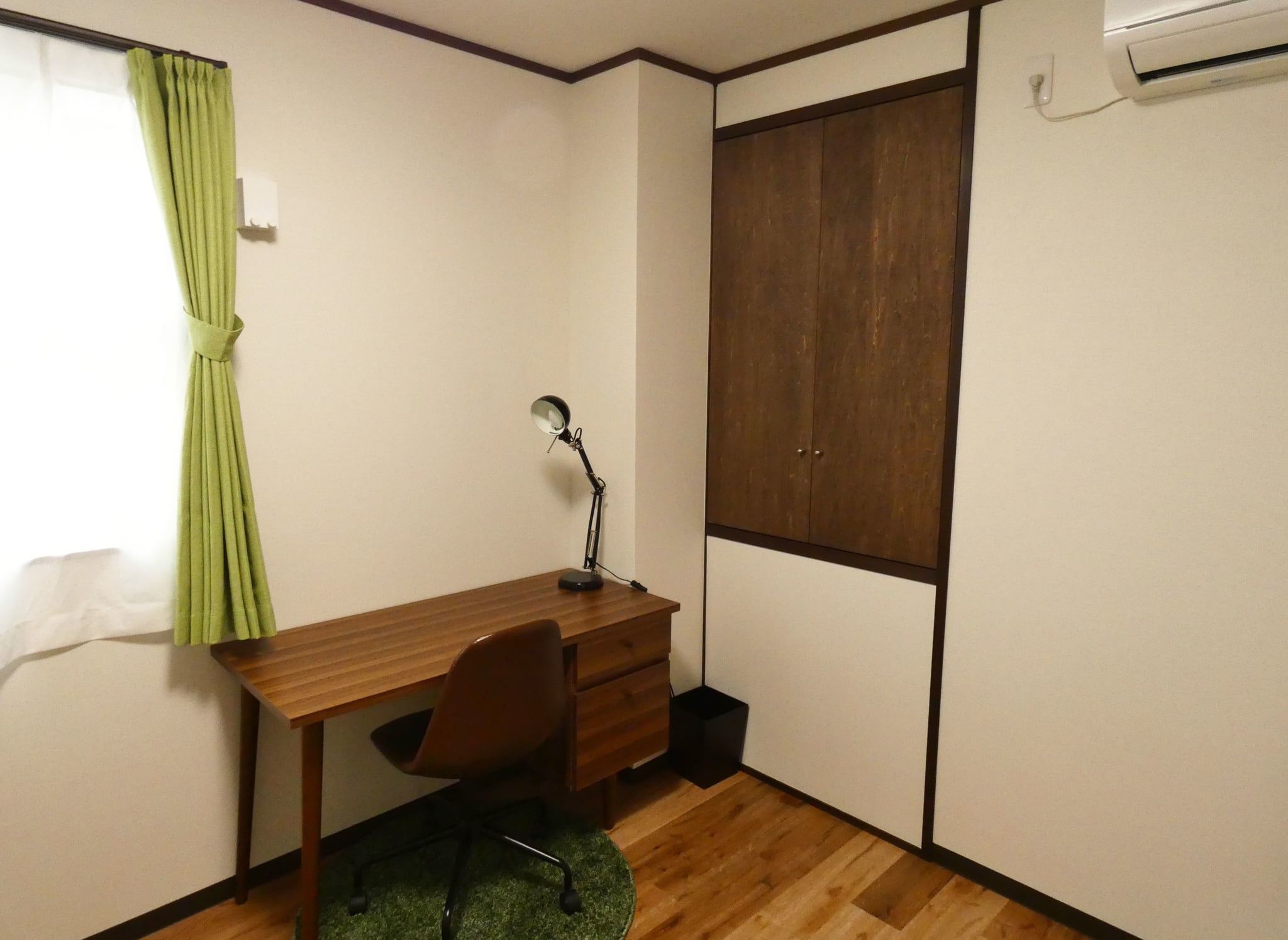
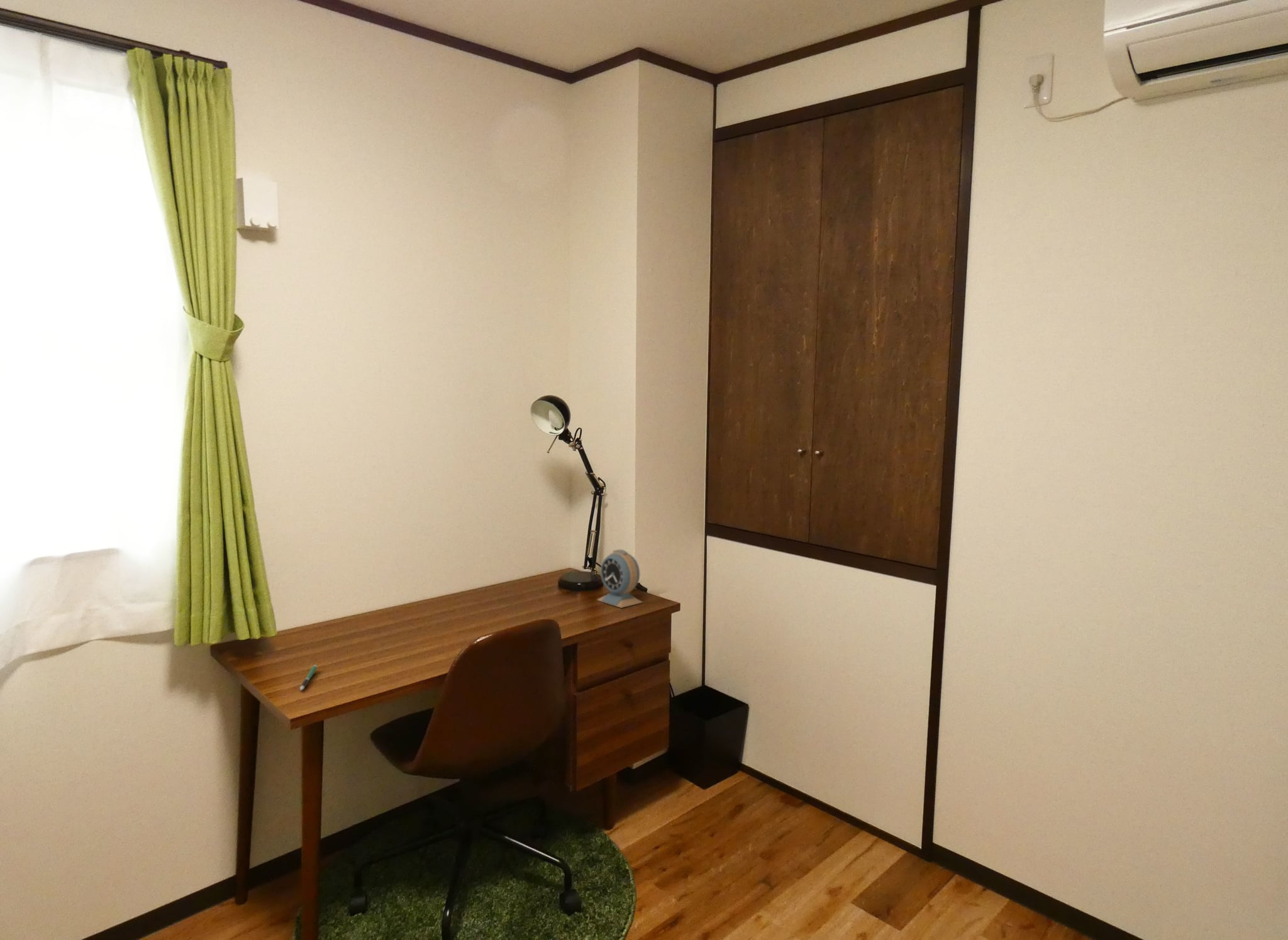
+ alarm clock (620, 575)
+ pen (308, 677)
